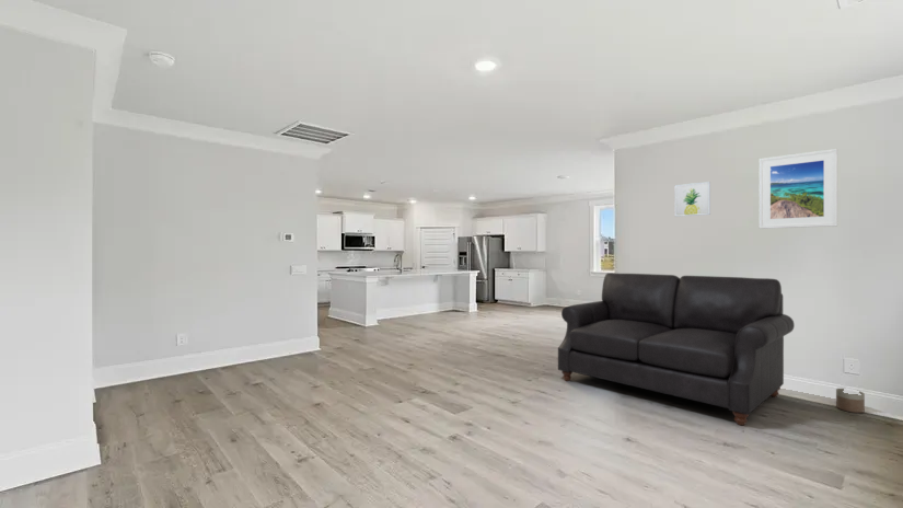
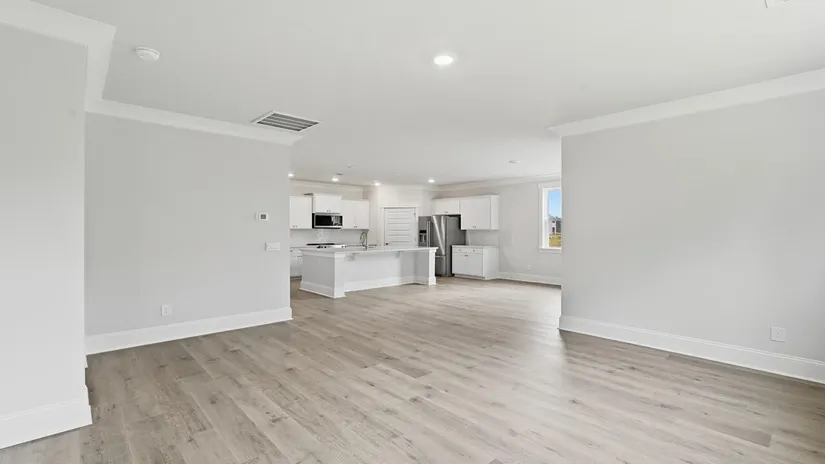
- sofa (663, 332)
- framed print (796, 190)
- planter (849, 400)
- wall art (692, 199)
